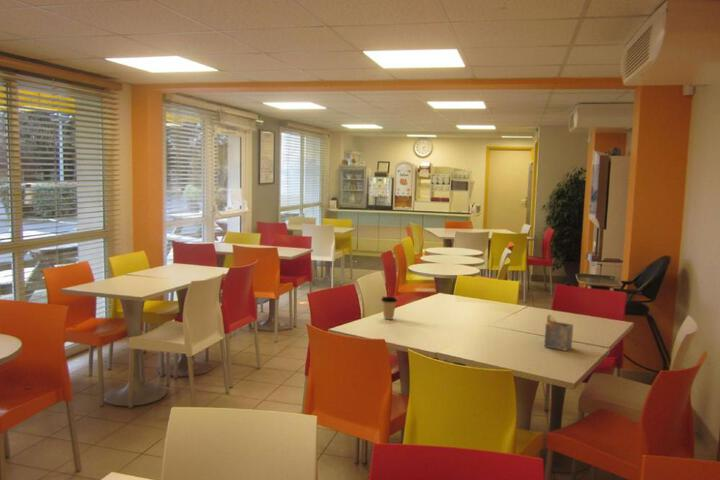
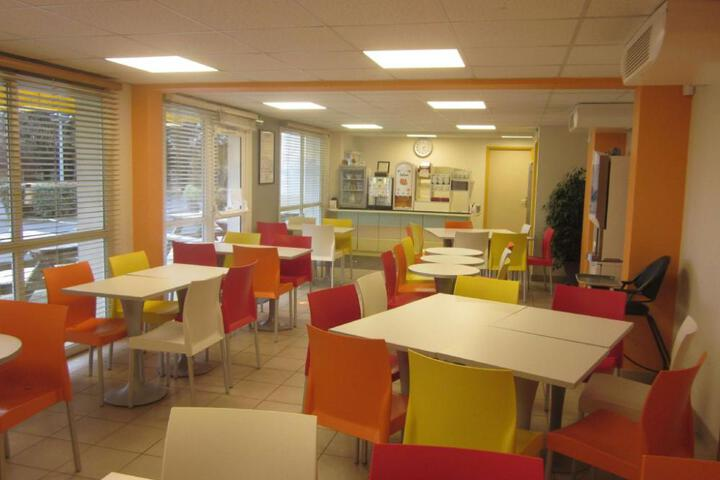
- napkin holder (558, 331)
- coffee cup (388, 307)
